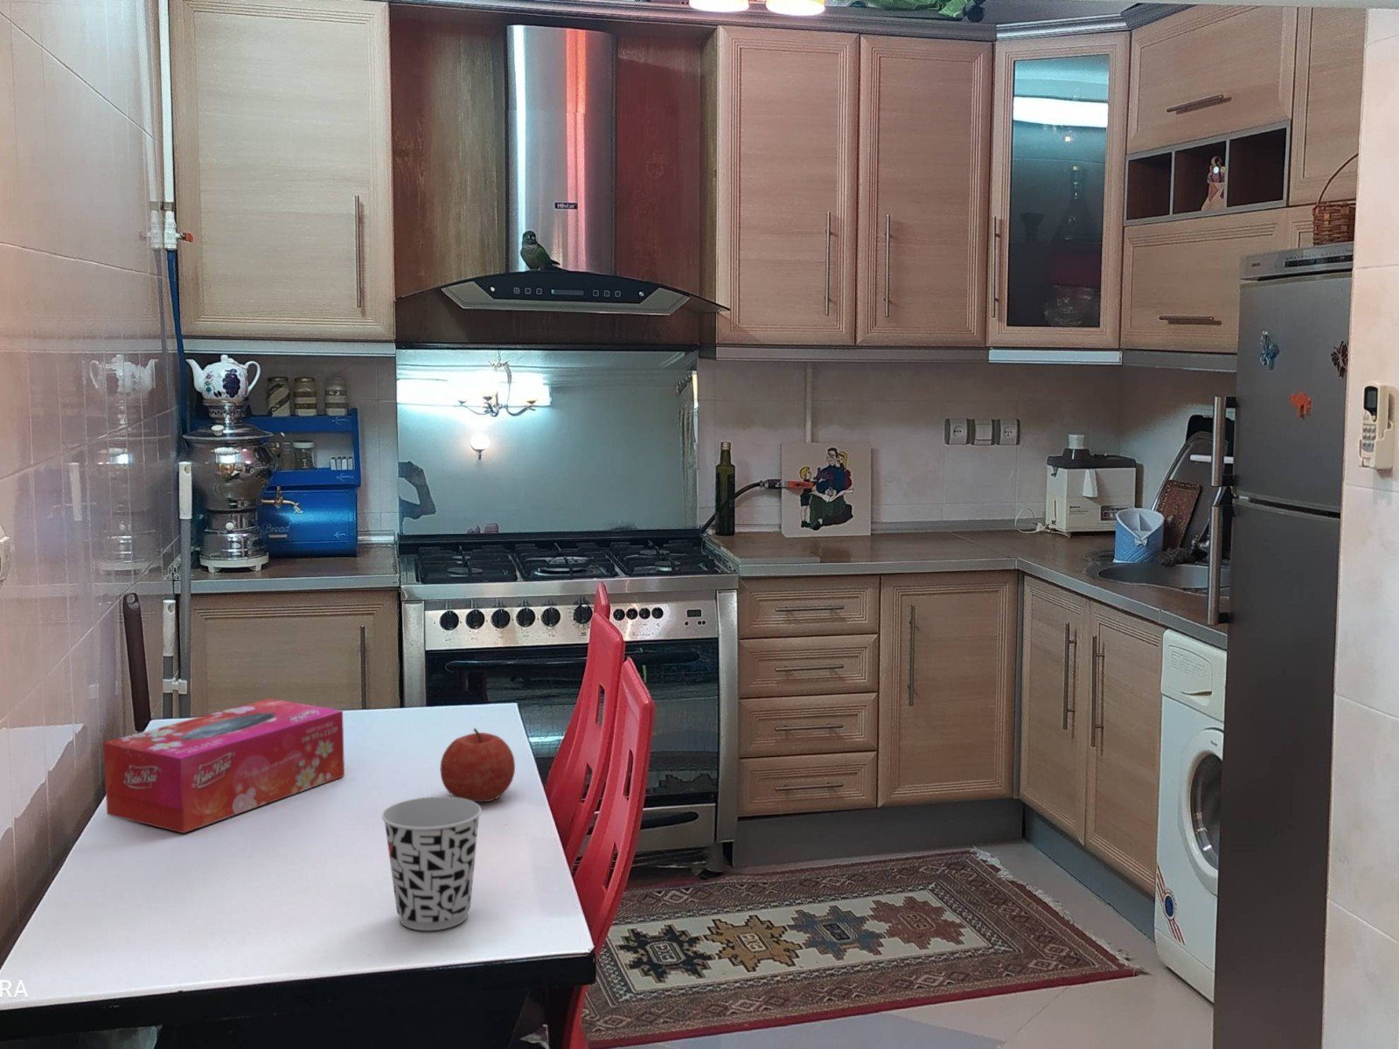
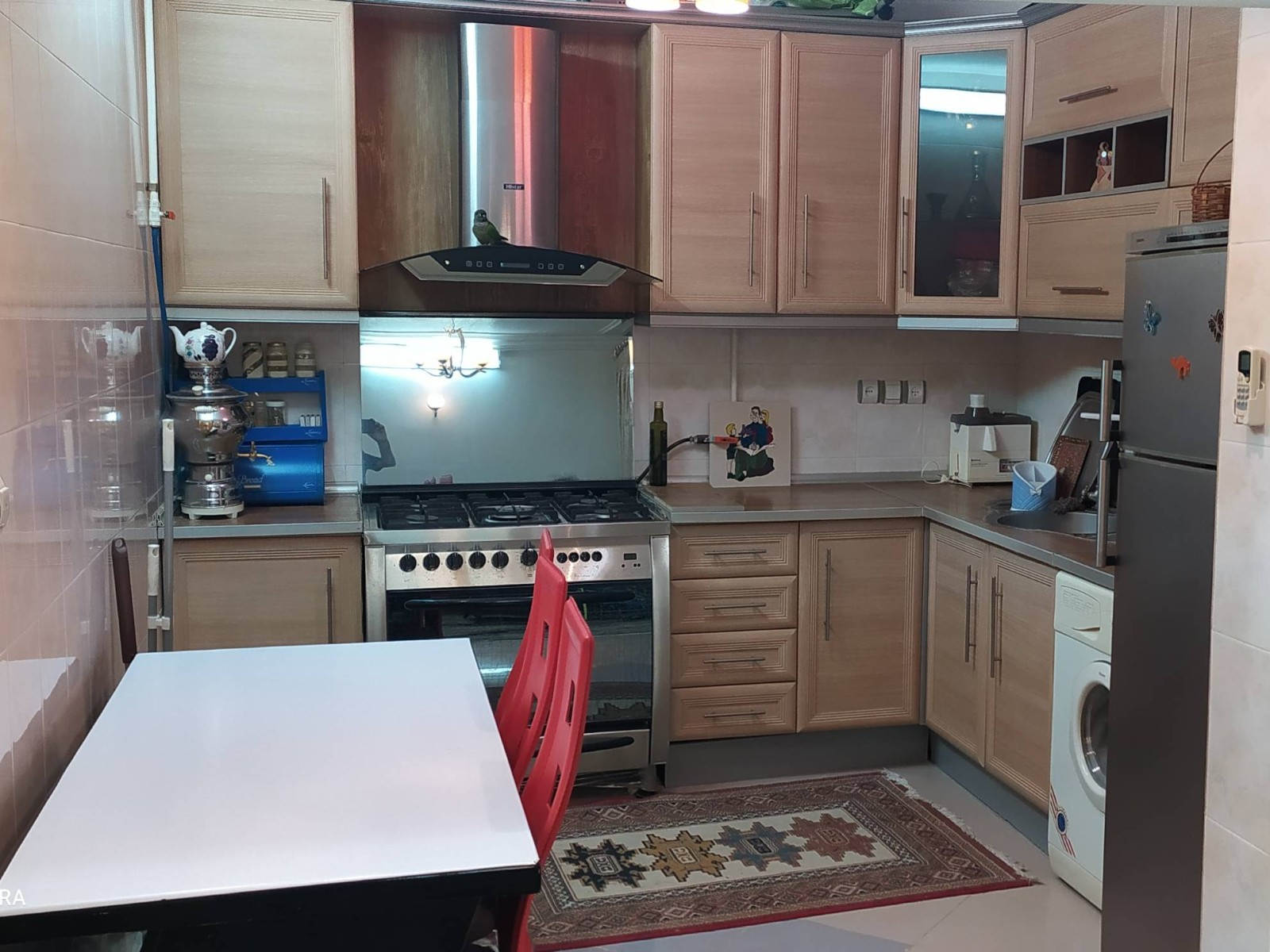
- tissue box (230, 759)
- cup (433, 864)
- fruit (477, 761)
